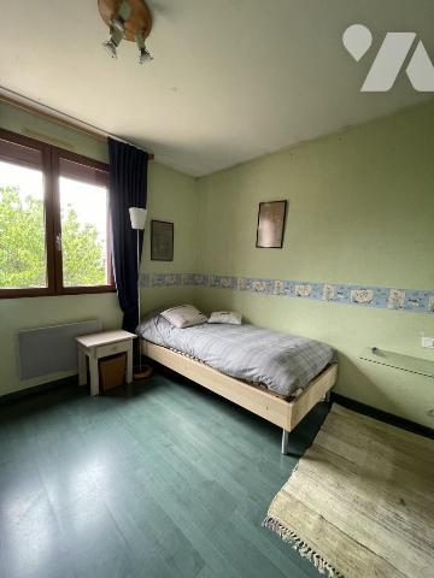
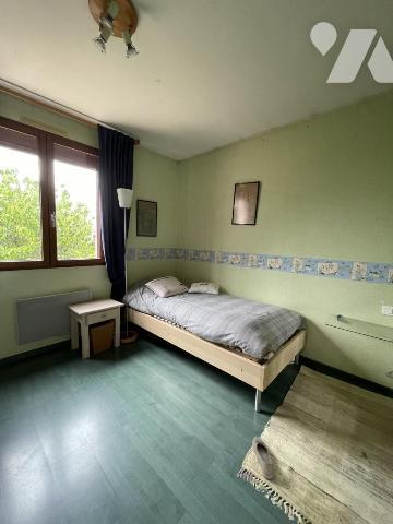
+ shoe (262, 451)
